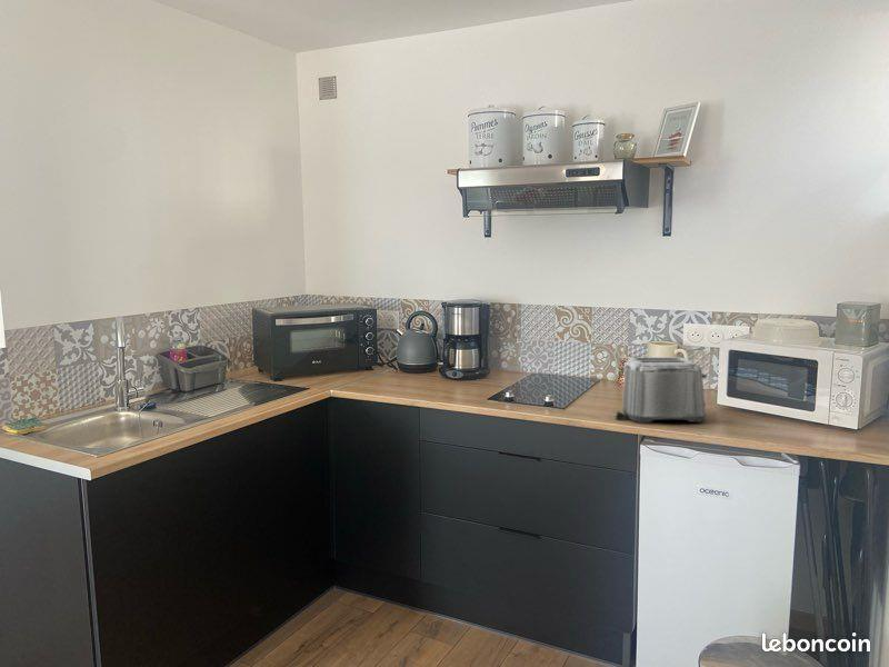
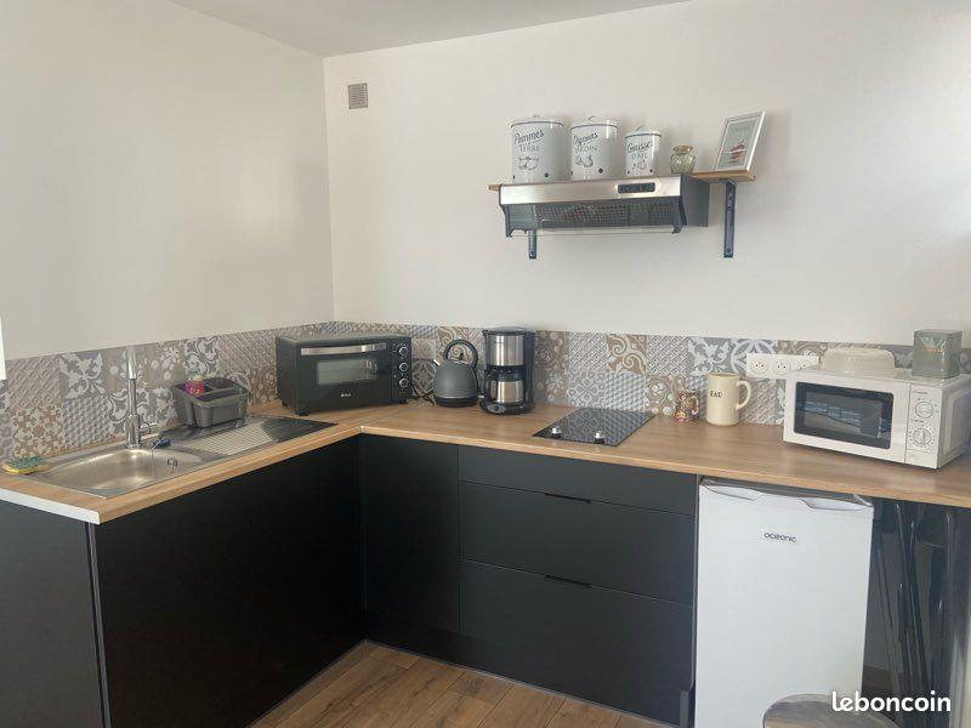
- toaster (659, 388)
